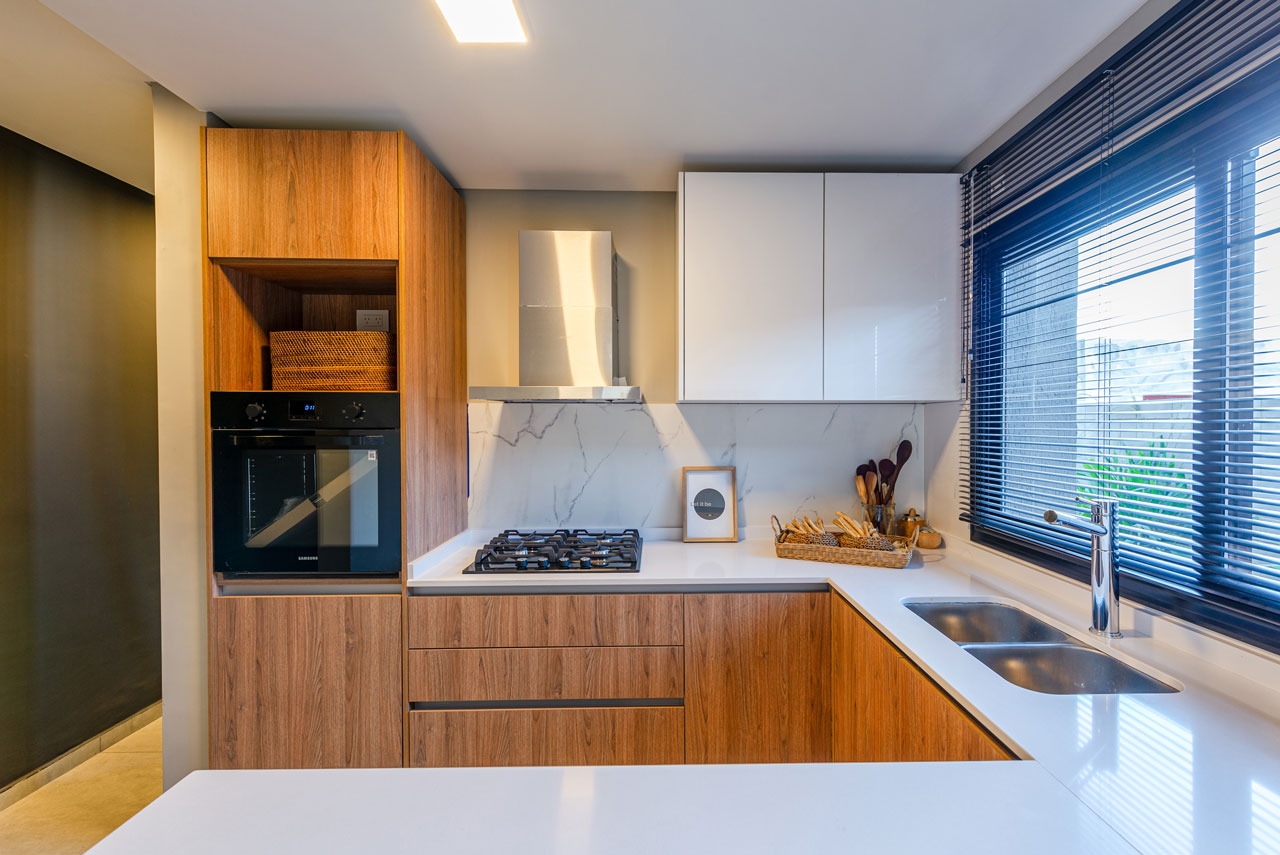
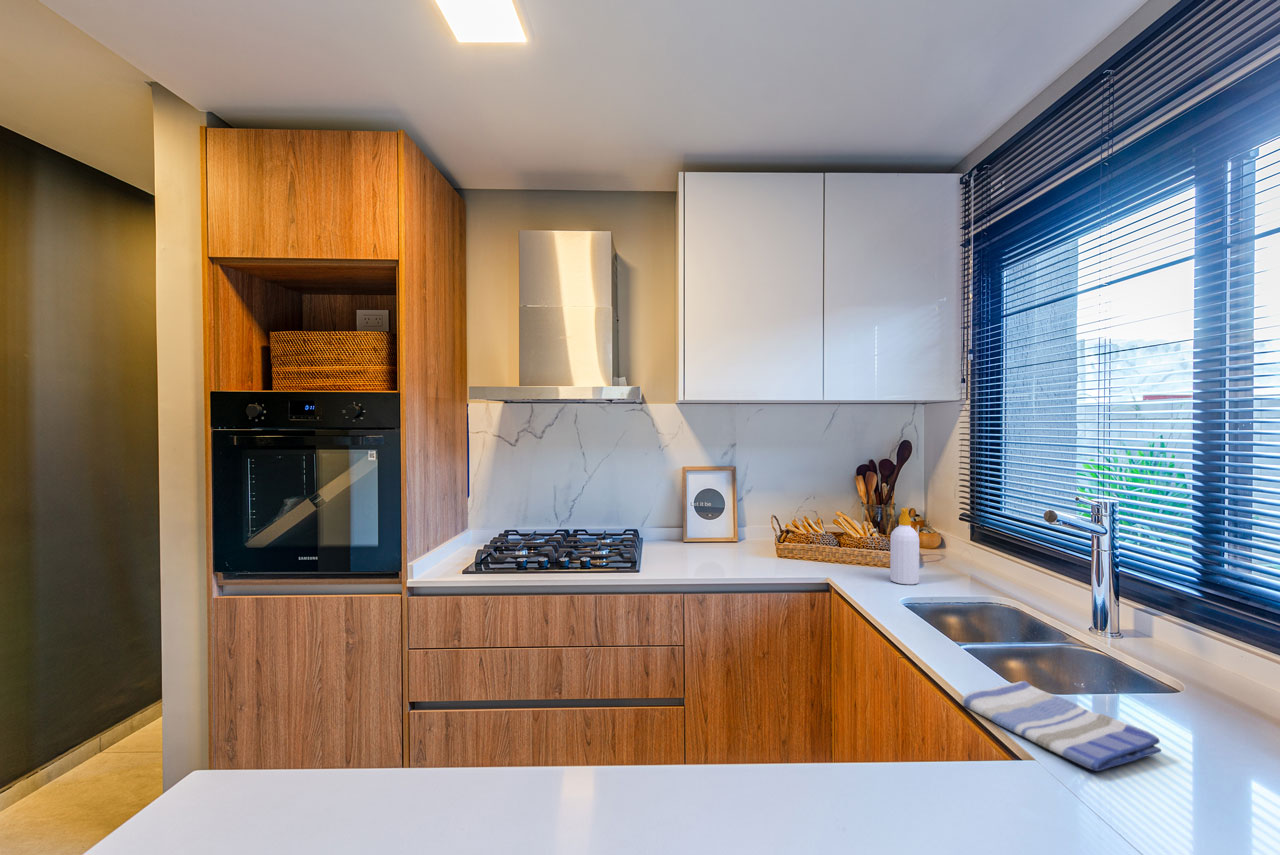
+ dish towel (1053, 720)
+ soap bottle (904, 545)
